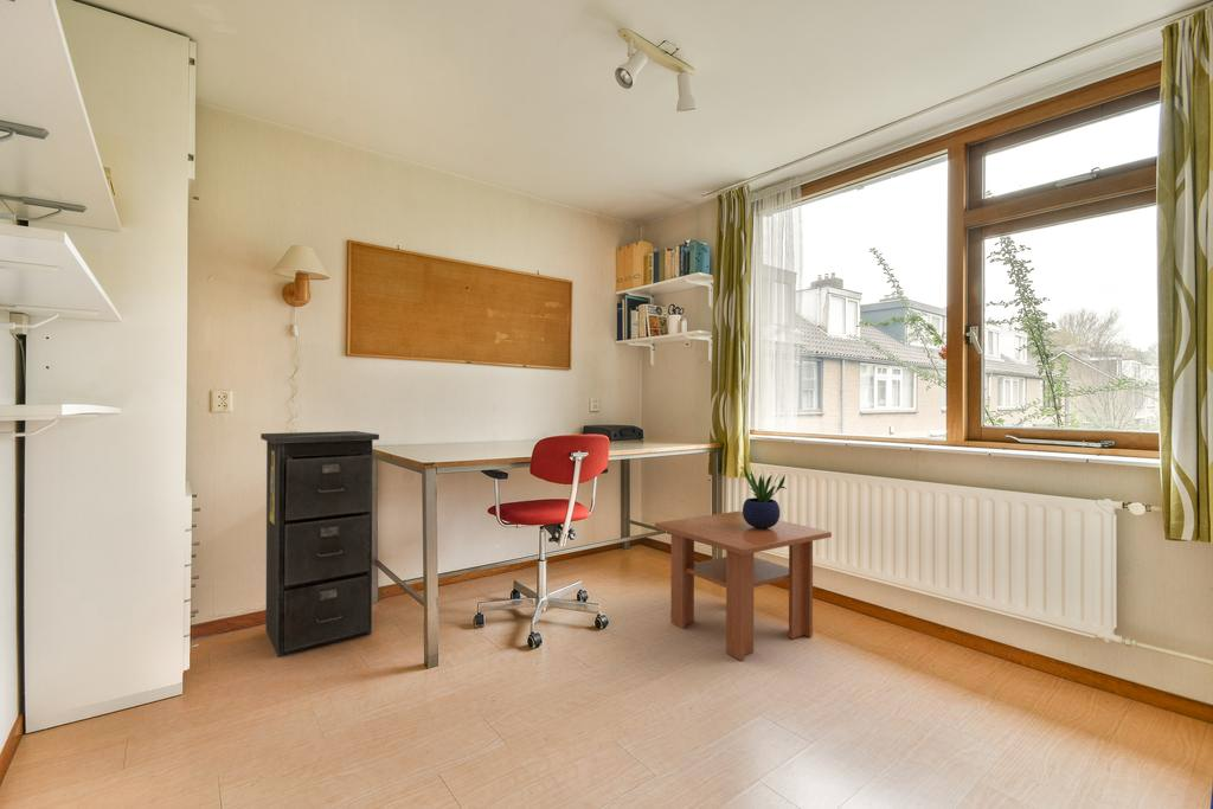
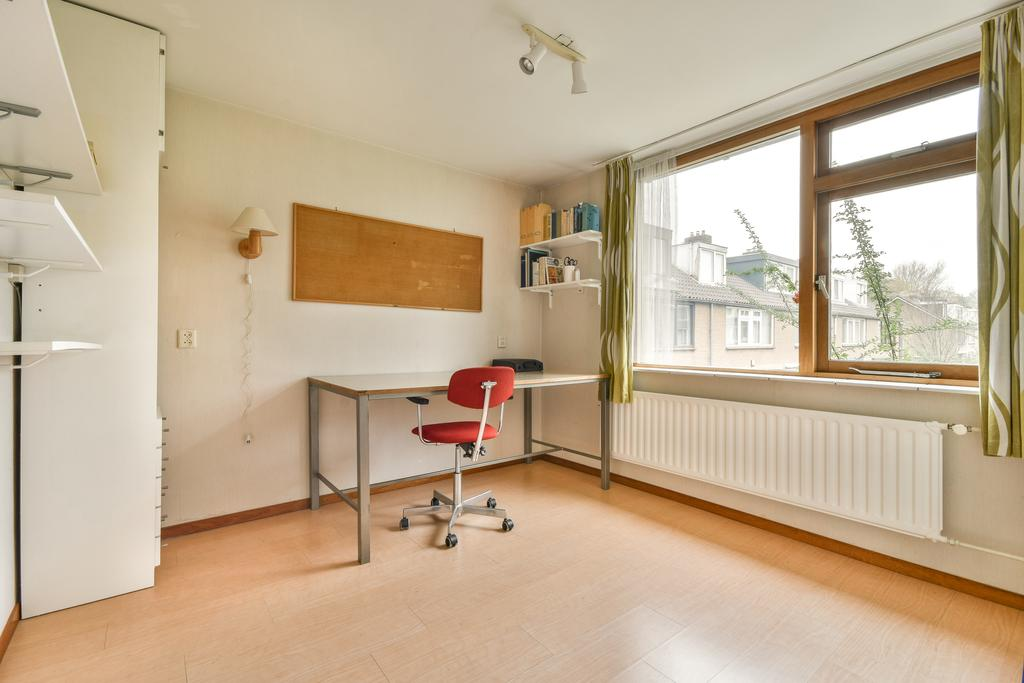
- coffee table (739, 578)
- filing cabinet (320, 534)
- potted plant (762, 495)
